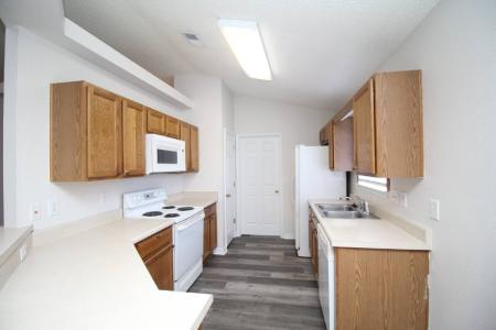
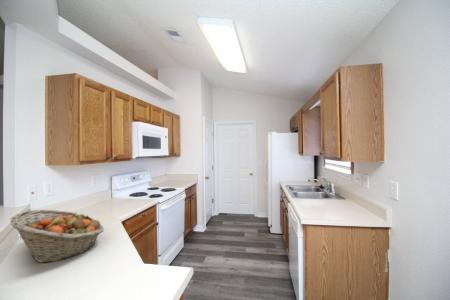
+ fruit basket (61, 229)
